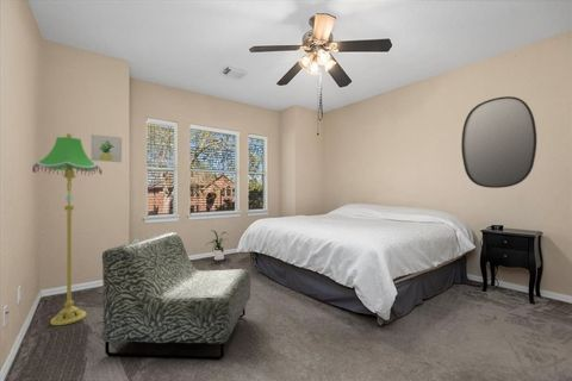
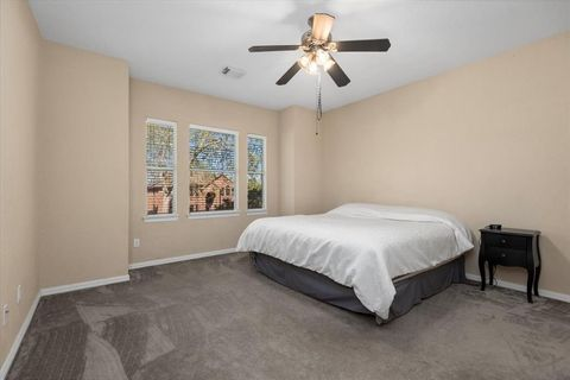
- wall art (106, 149)
- floor lamp (69, 225)
- home mirror (496, 143)
- armchair (187, 285)
- house plant (218, 244)
